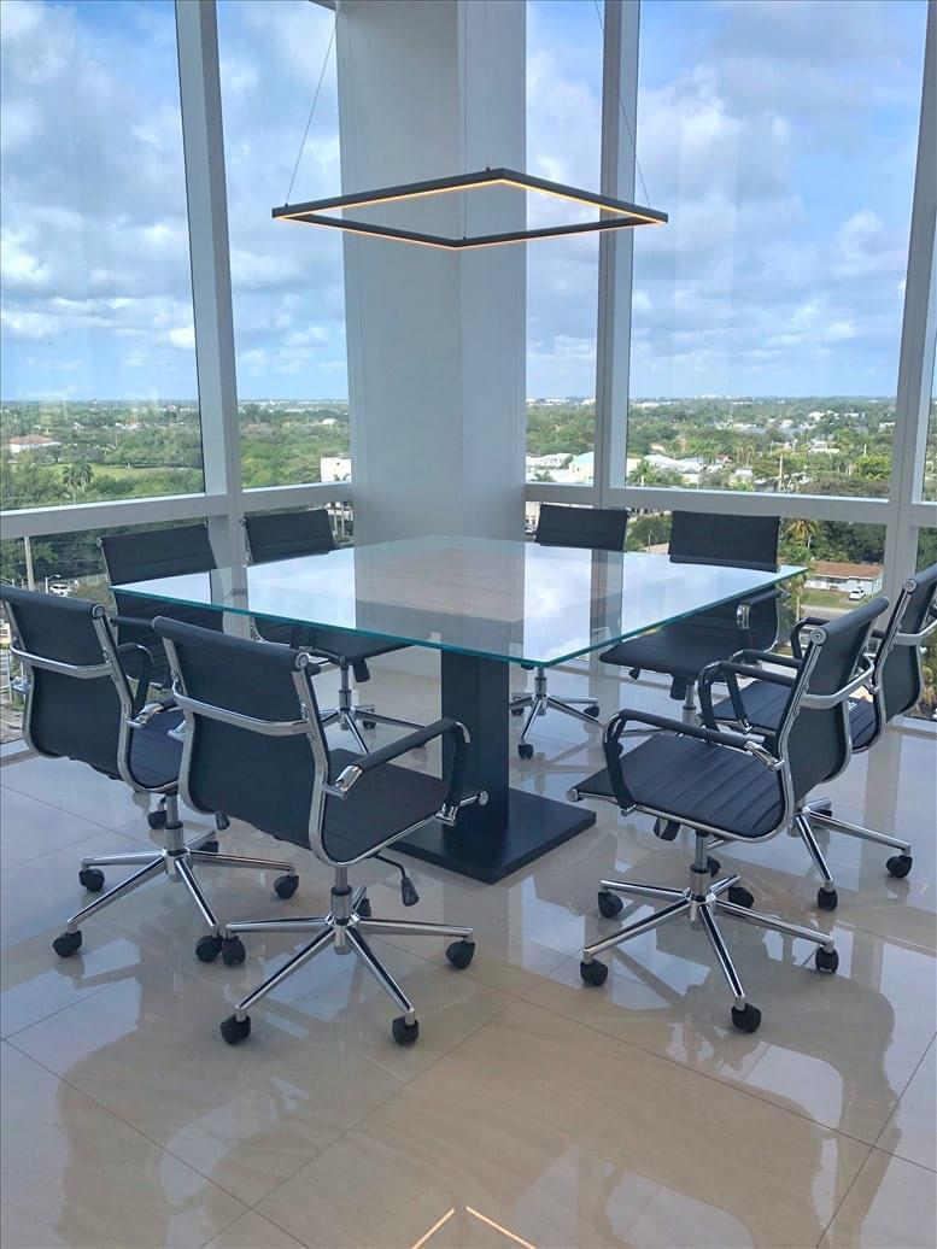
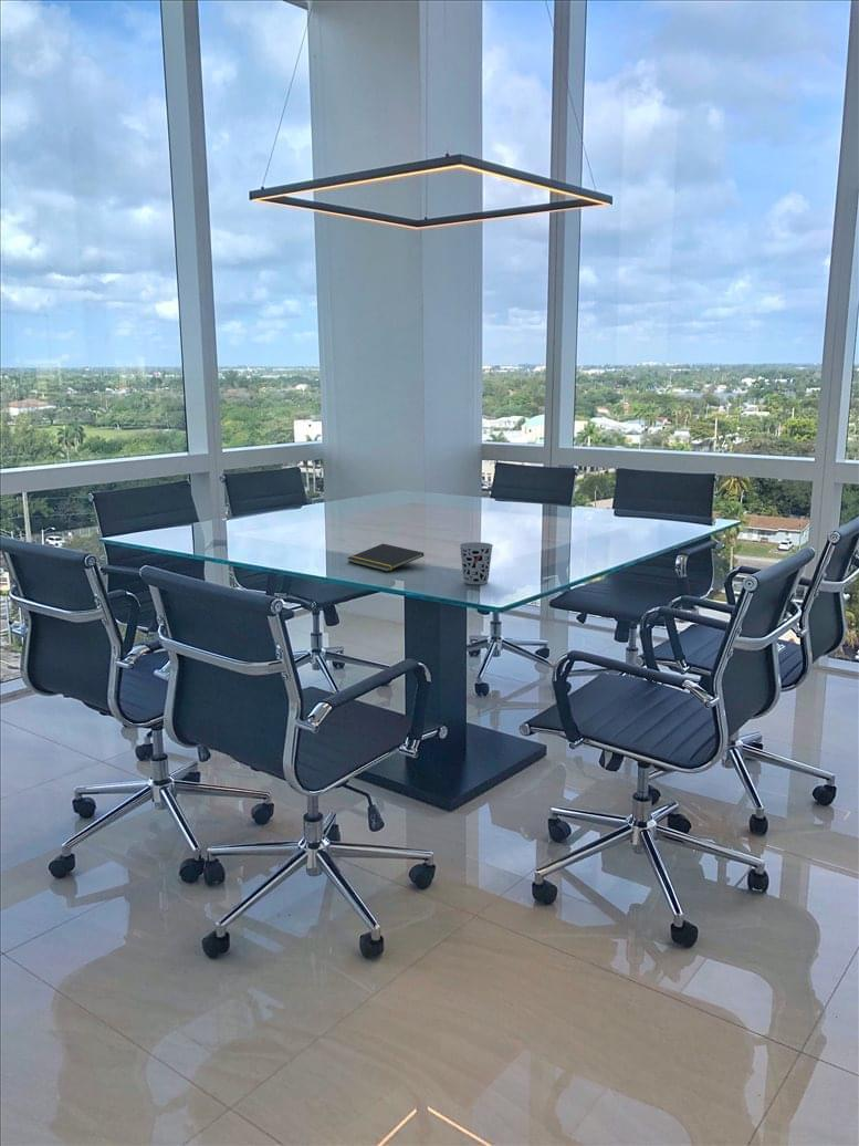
+ notepad (385, 556)
+ cup (475, 563)
